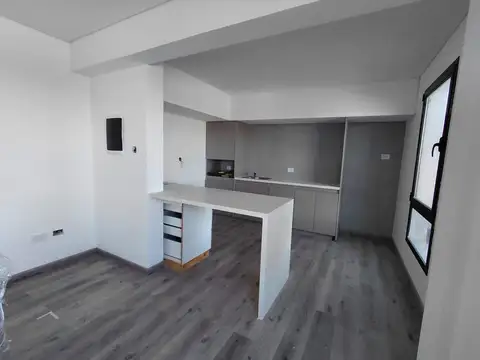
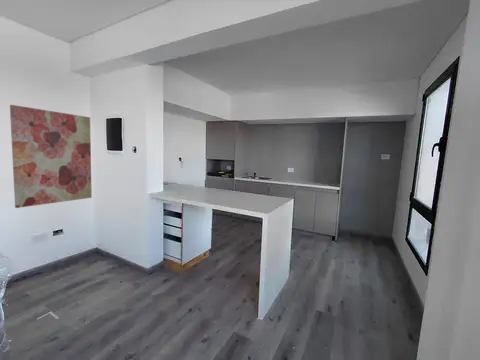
+ wall art (56, 157)
